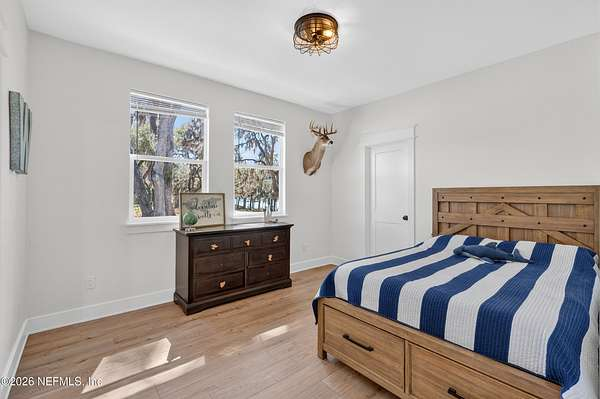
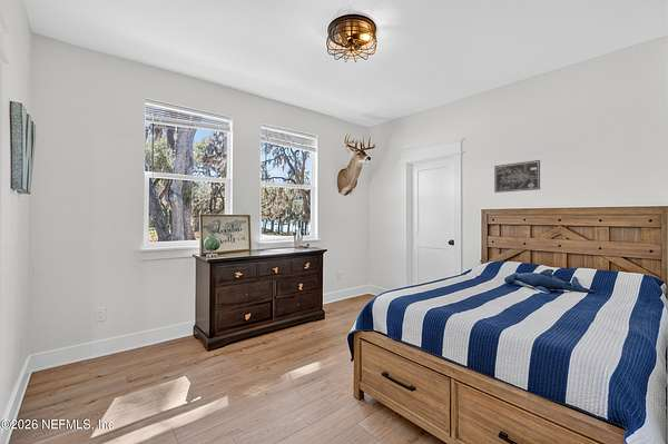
+ wall art (515, 177)
